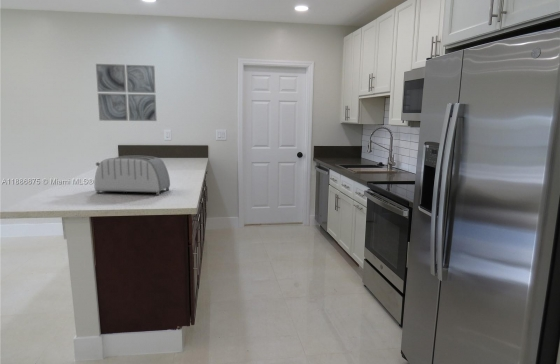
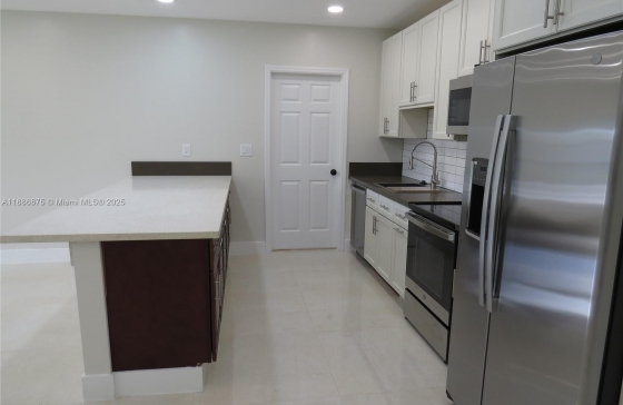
- wall art (126, 94)
- toaster (130, 174)
